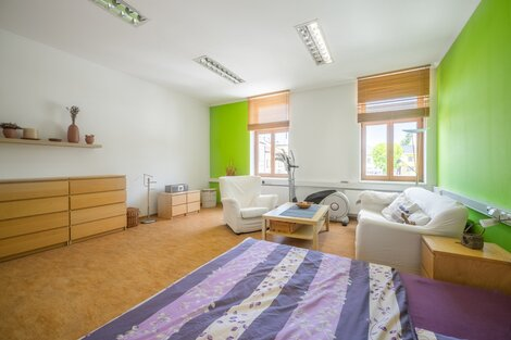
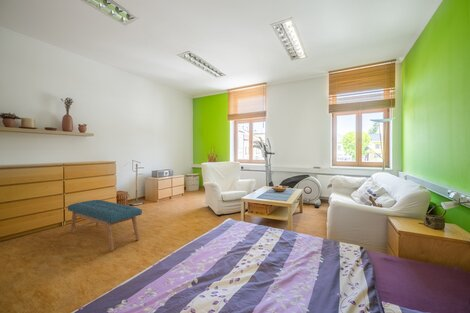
+ bench (103, 220)
